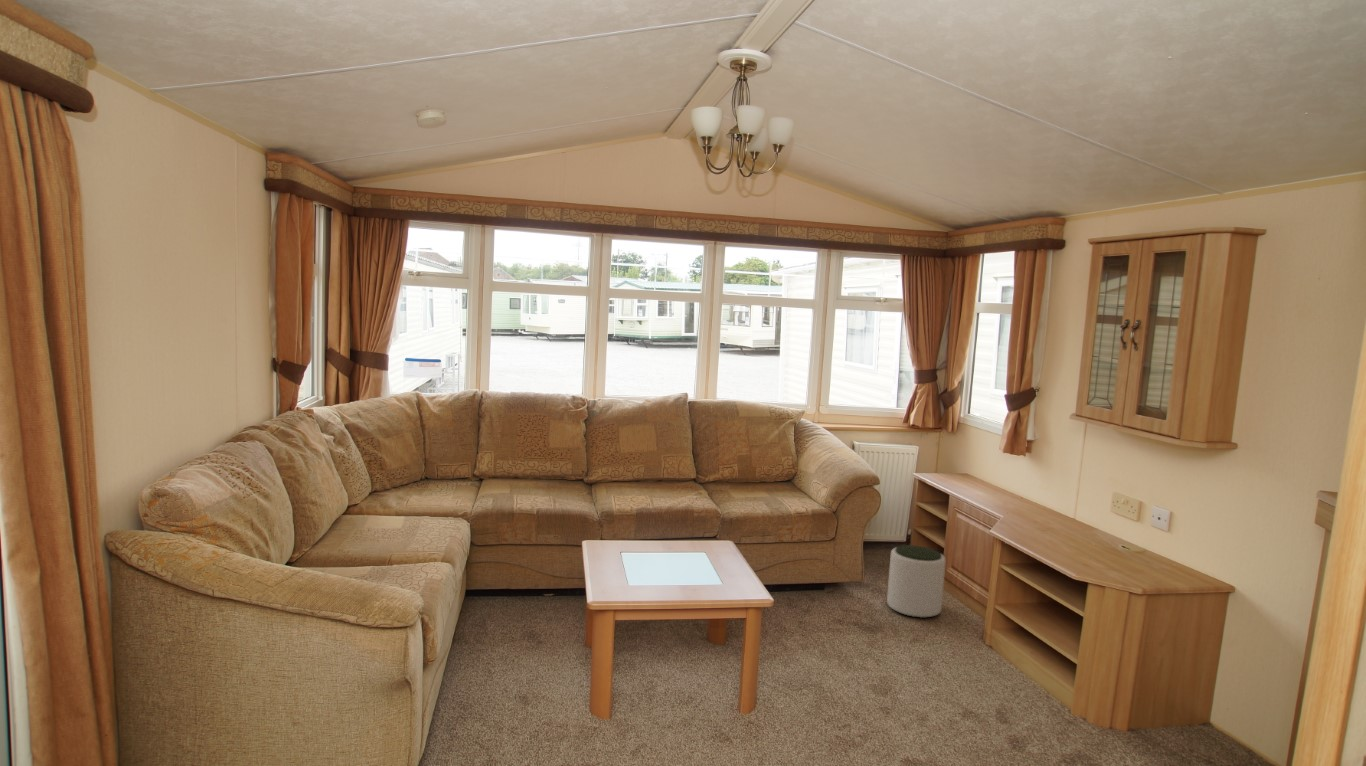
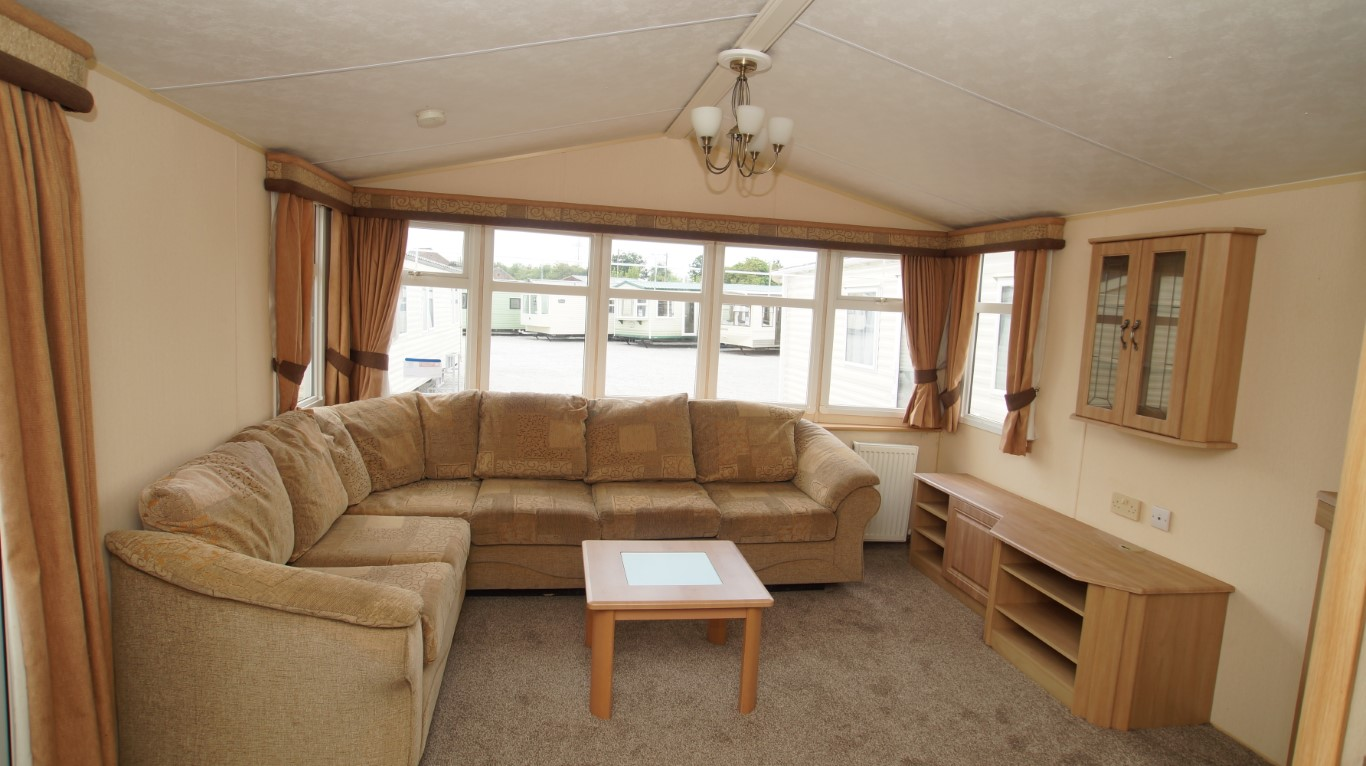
- plant pot (915, 580)
